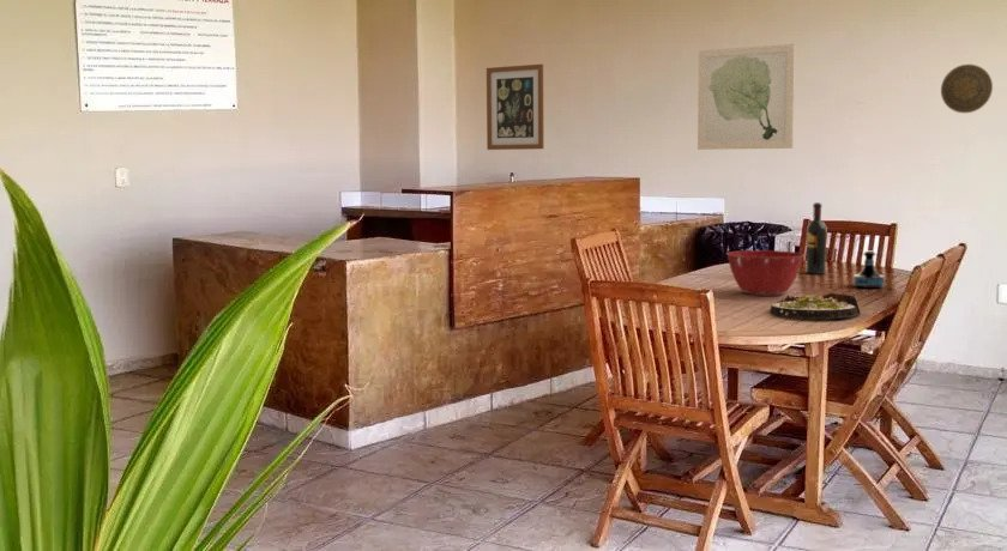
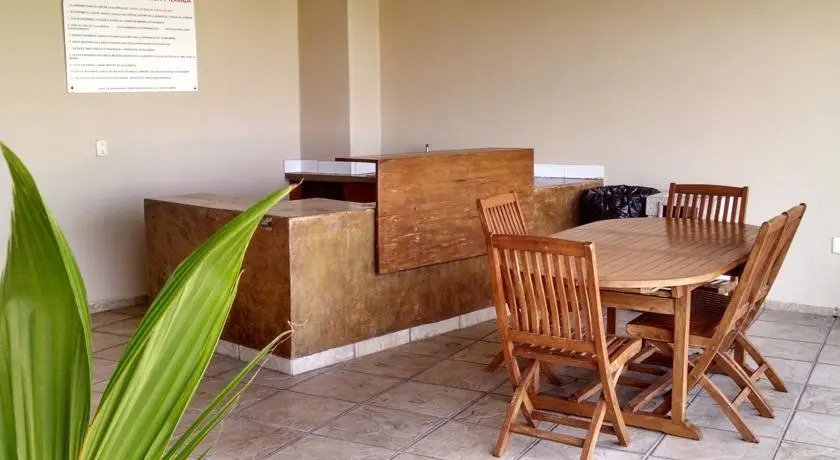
- salad plate (812, 304)
- wine bottle (816, 237)
- wall art (514, 108)
- wall art (744, 98)
- mixing bowl (764, 273)
- tequila bottle (868, 268)
- decorative plate (965, 89)
